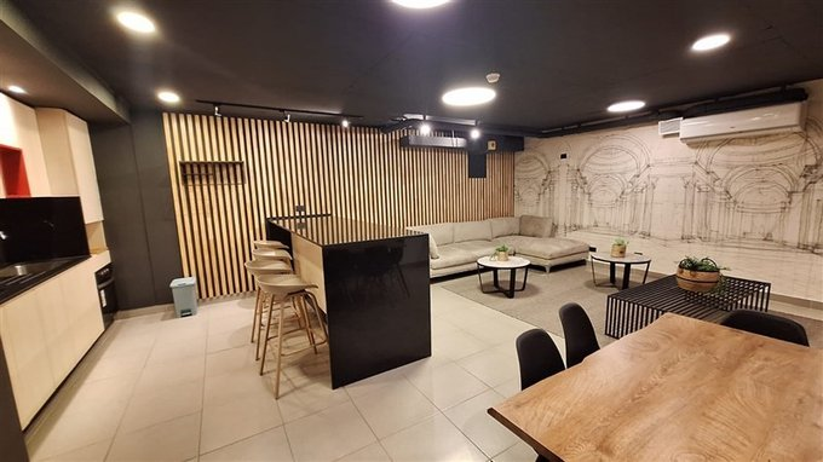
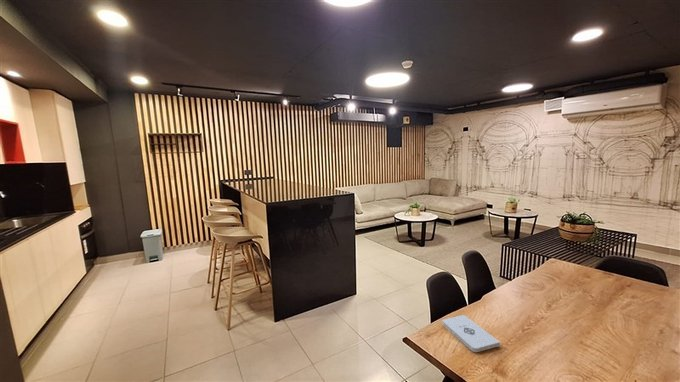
+ notepad (468, 331)
